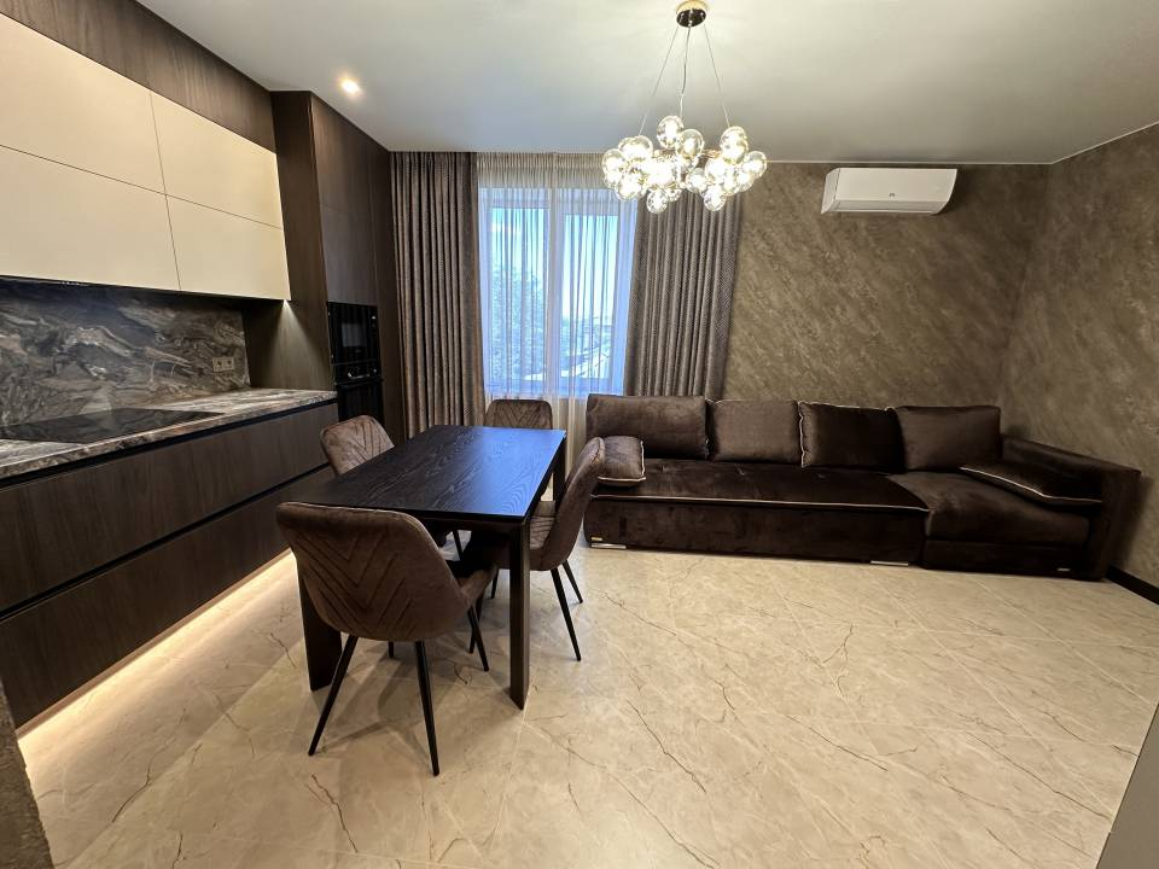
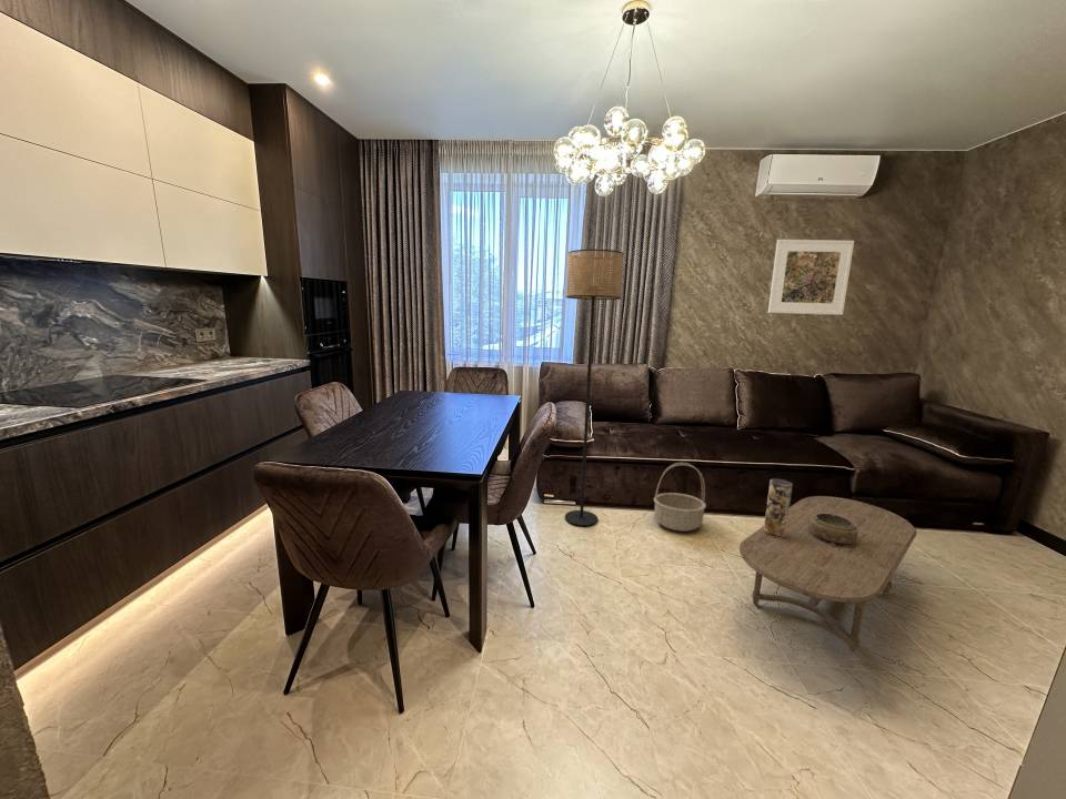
+ vase (777, 507)
+ basket (680, 494)
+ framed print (809, 277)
+ decorative bowl (834, 527)
+ floor lamp (587, 393)
+ coffee table (827, 566)
